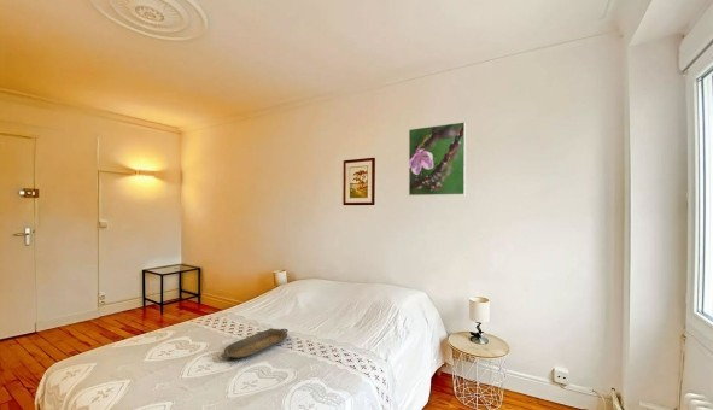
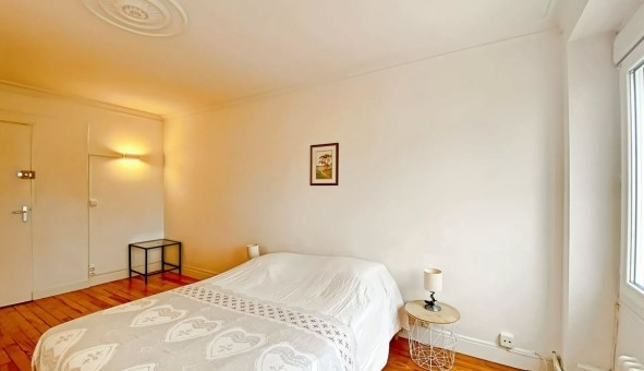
- serving tray (257, 344)
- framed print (436, 160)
